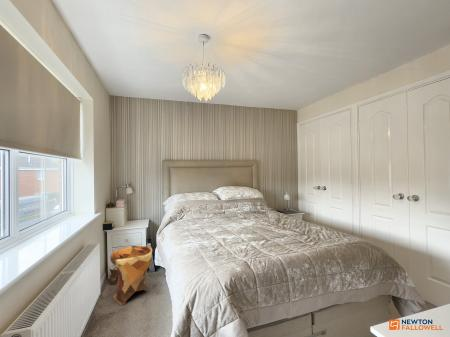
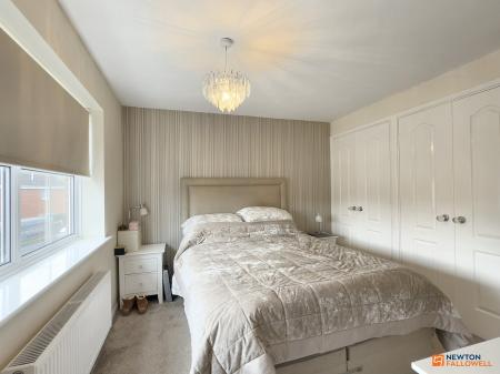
- woven basket (132, 271)
